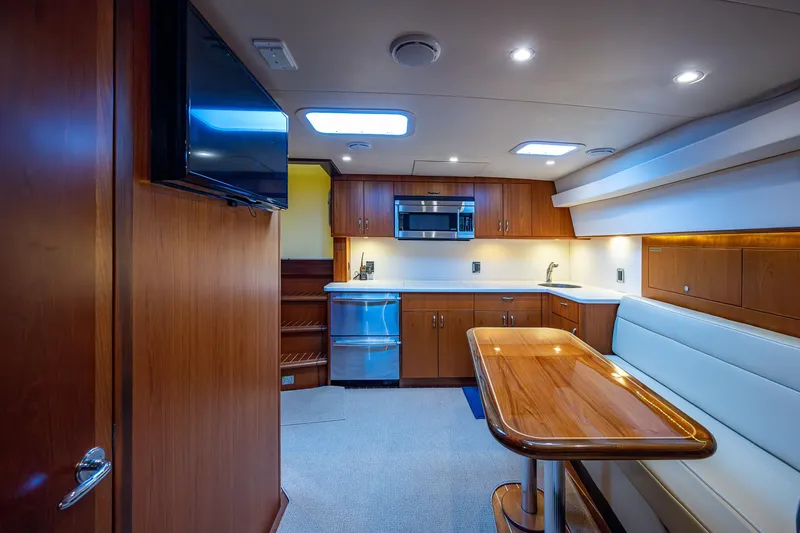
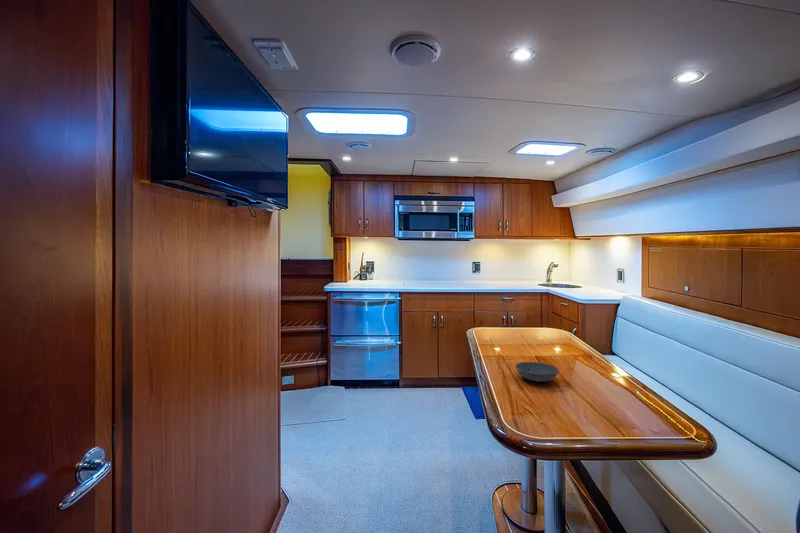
+ bowl (536, 373)
